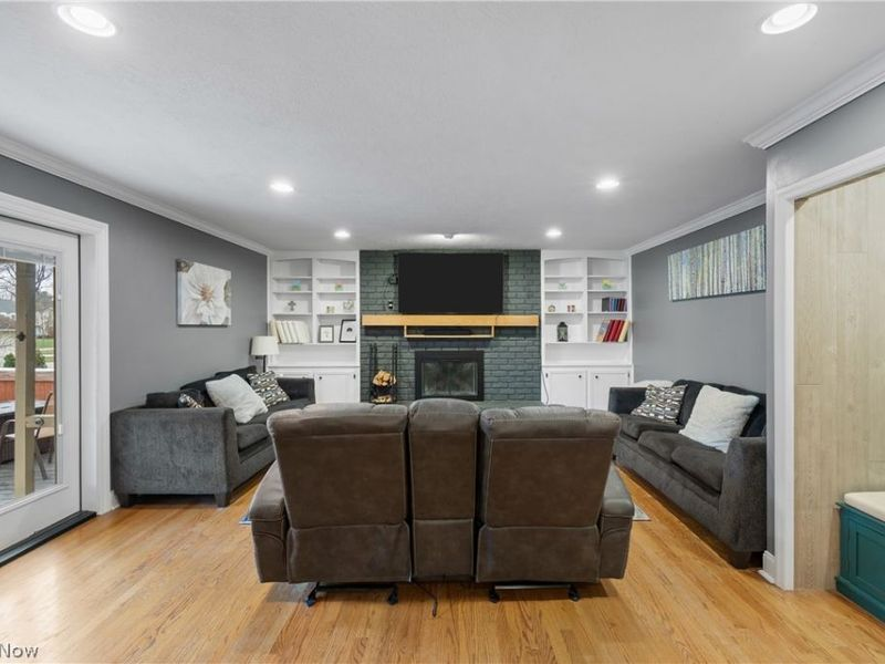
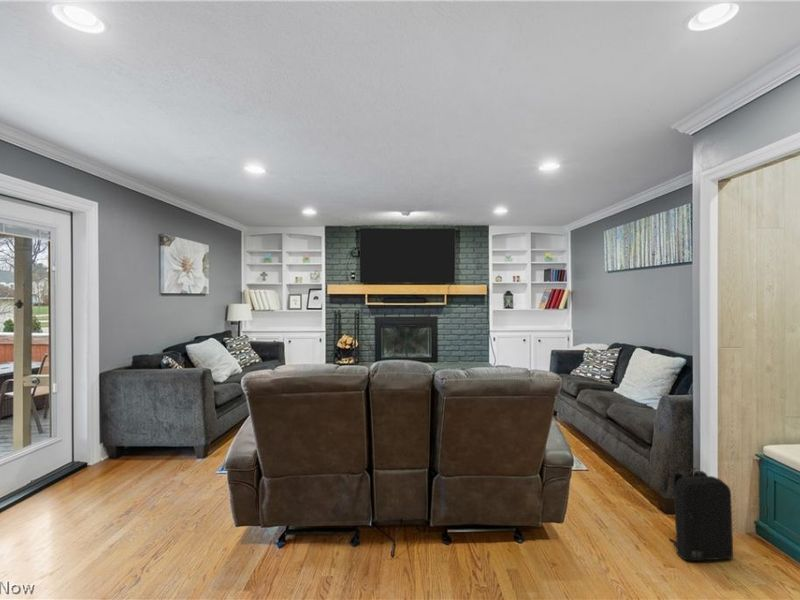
+ backpack (696, 509)
